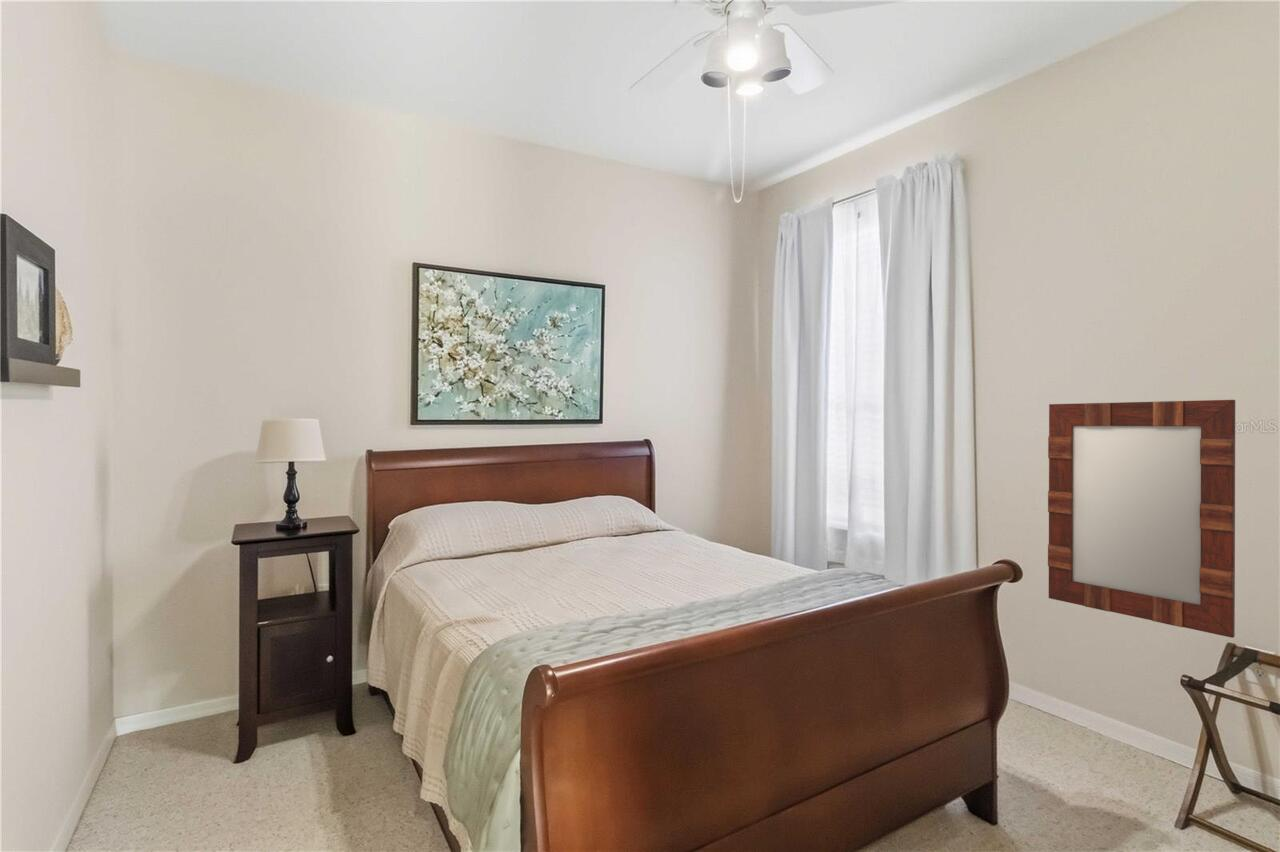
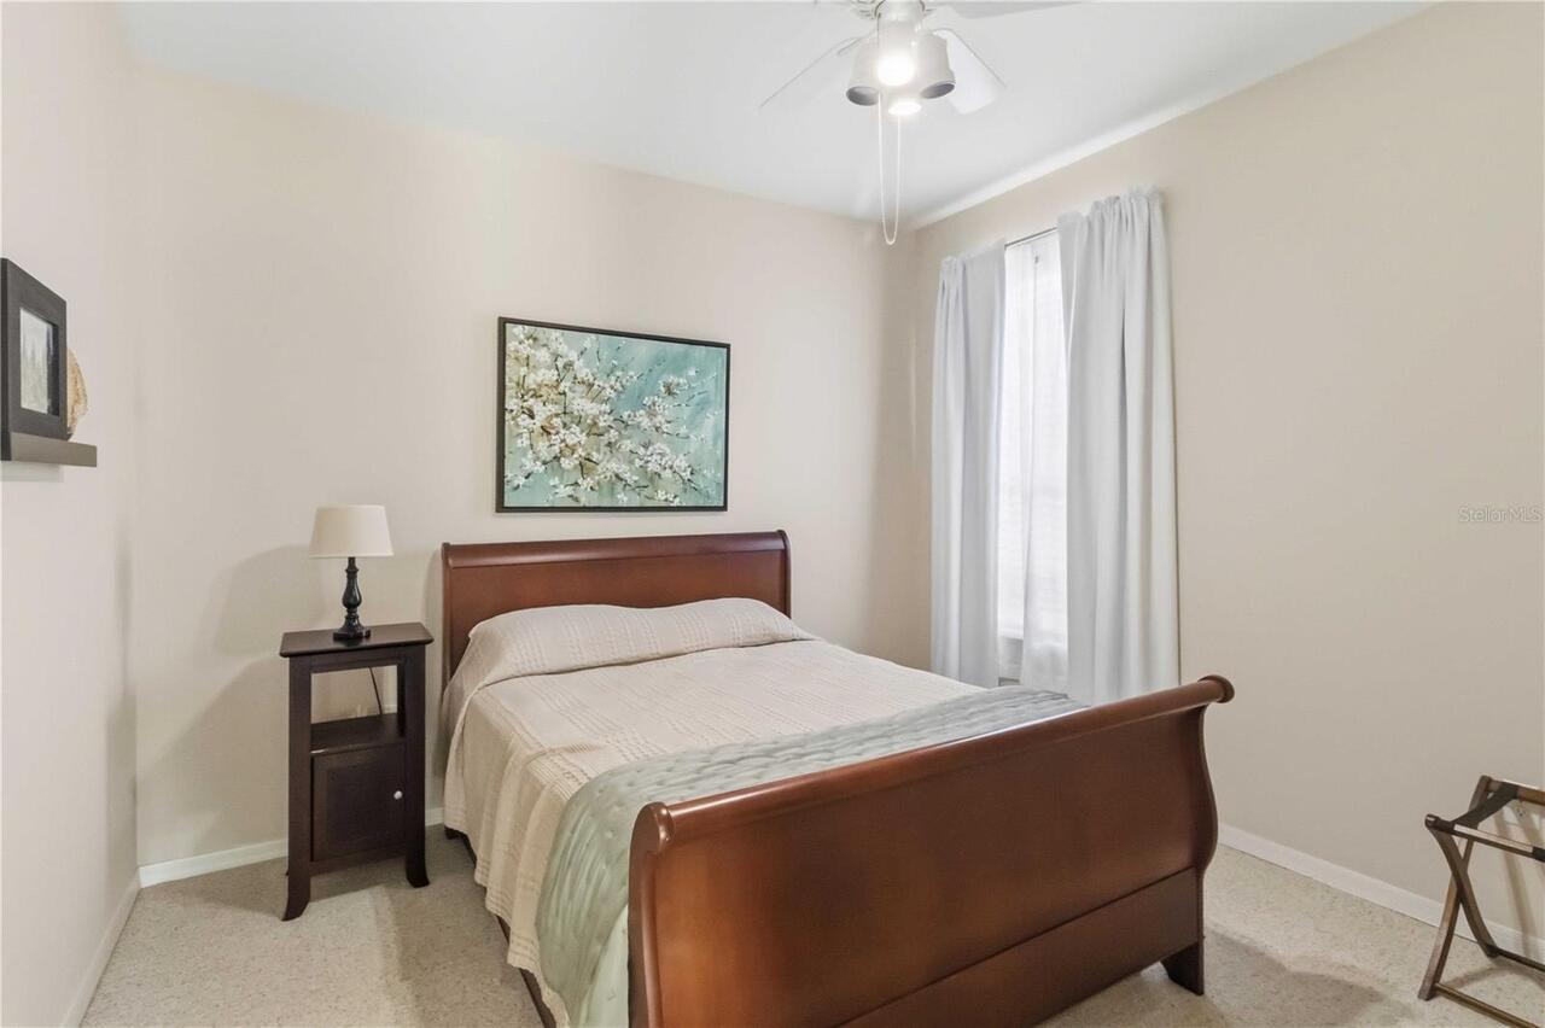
- home mirror (1132, 509)
